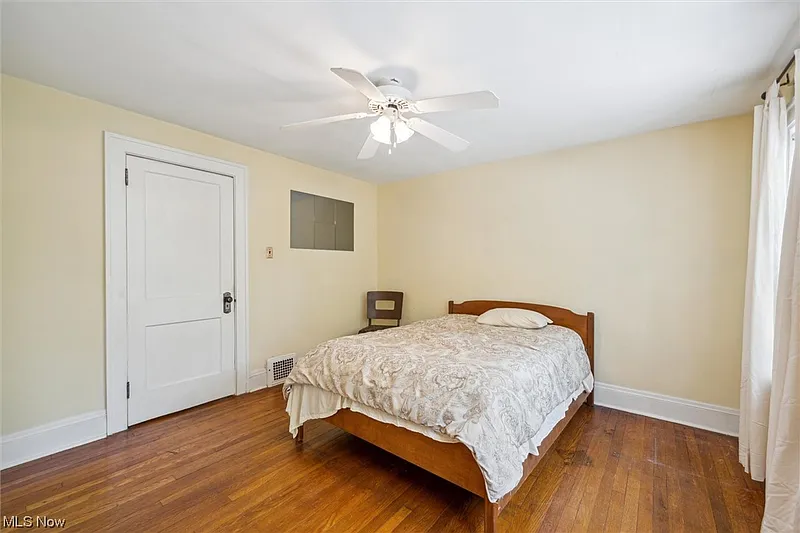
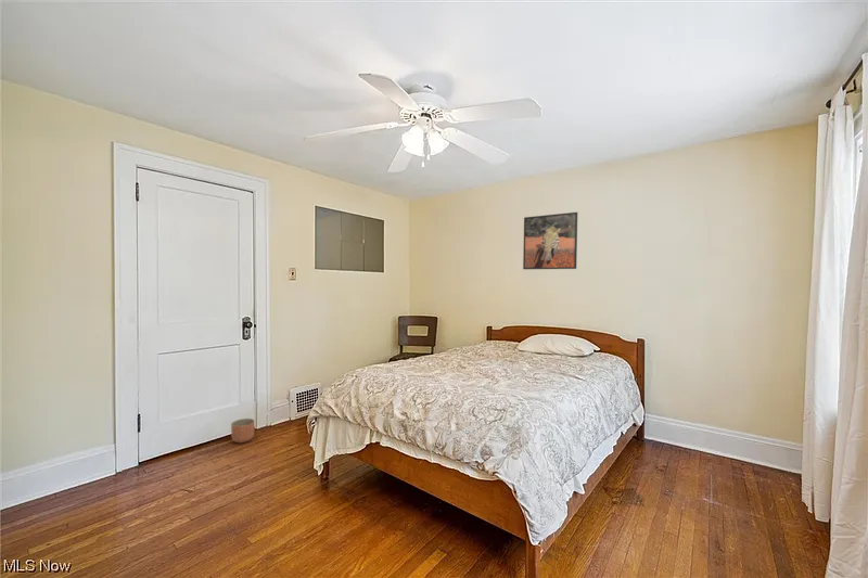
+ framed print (549, 242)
+ planter (242, 431)
